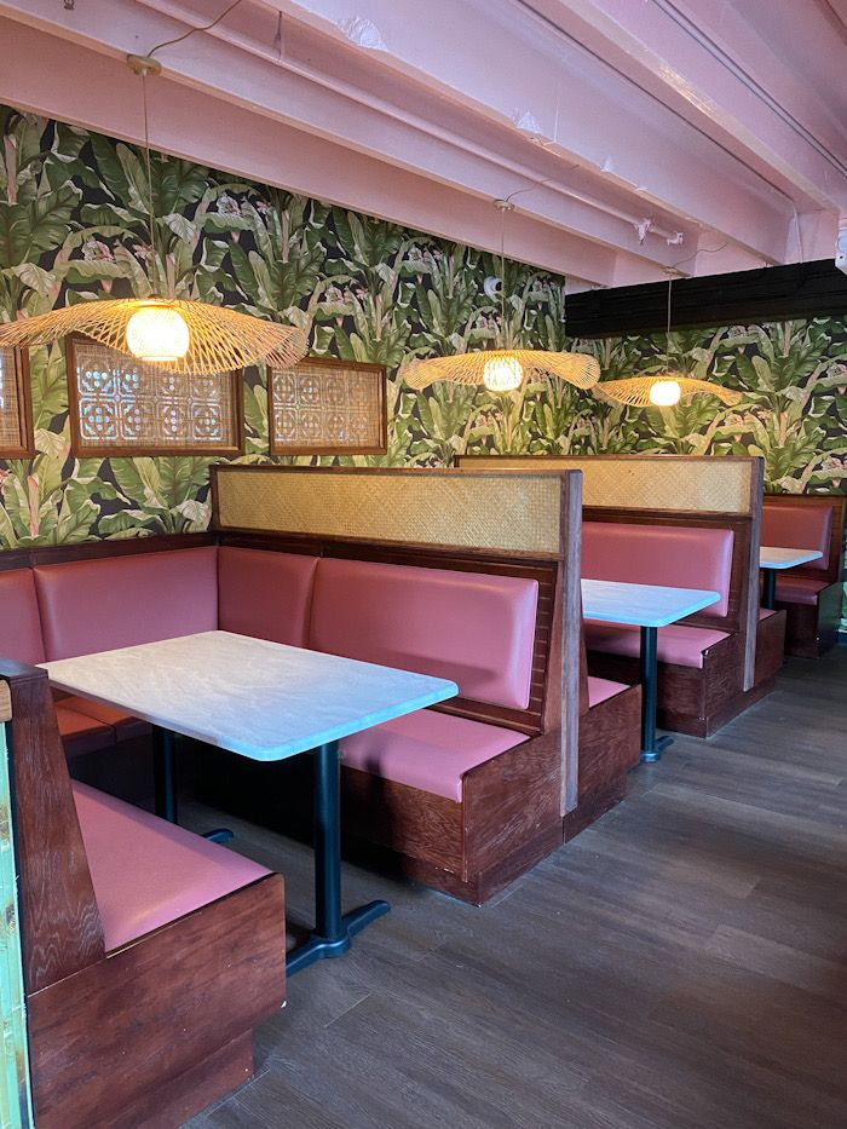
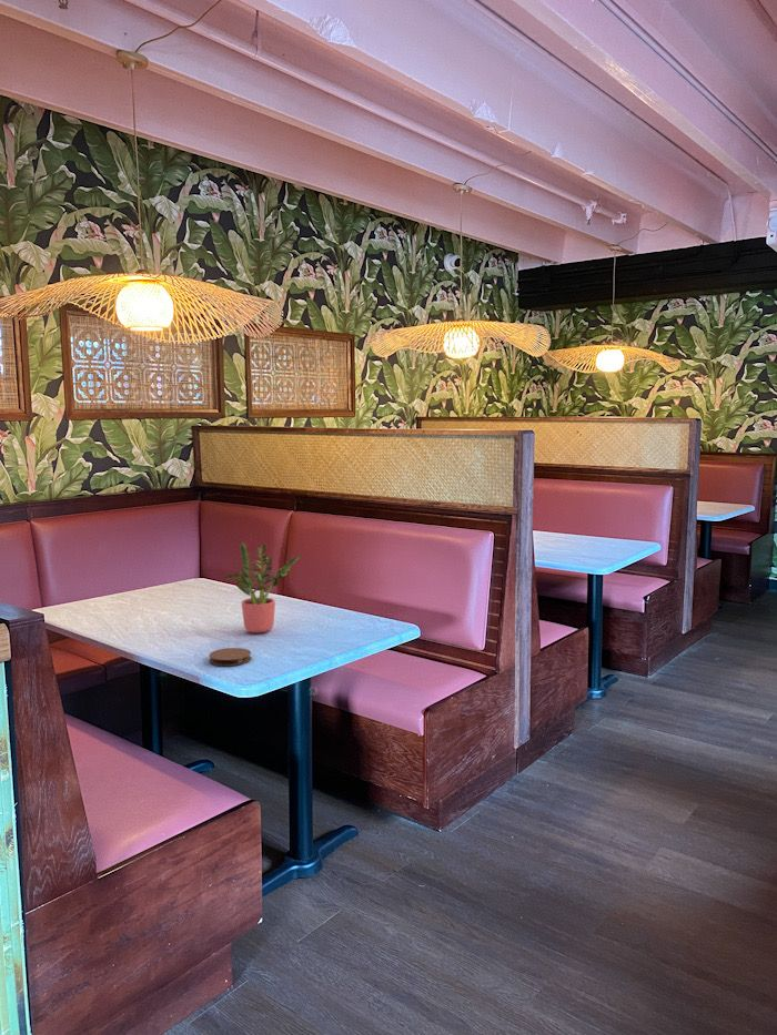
+ coaster (230, 656)
+ potted plant (258, 581)
